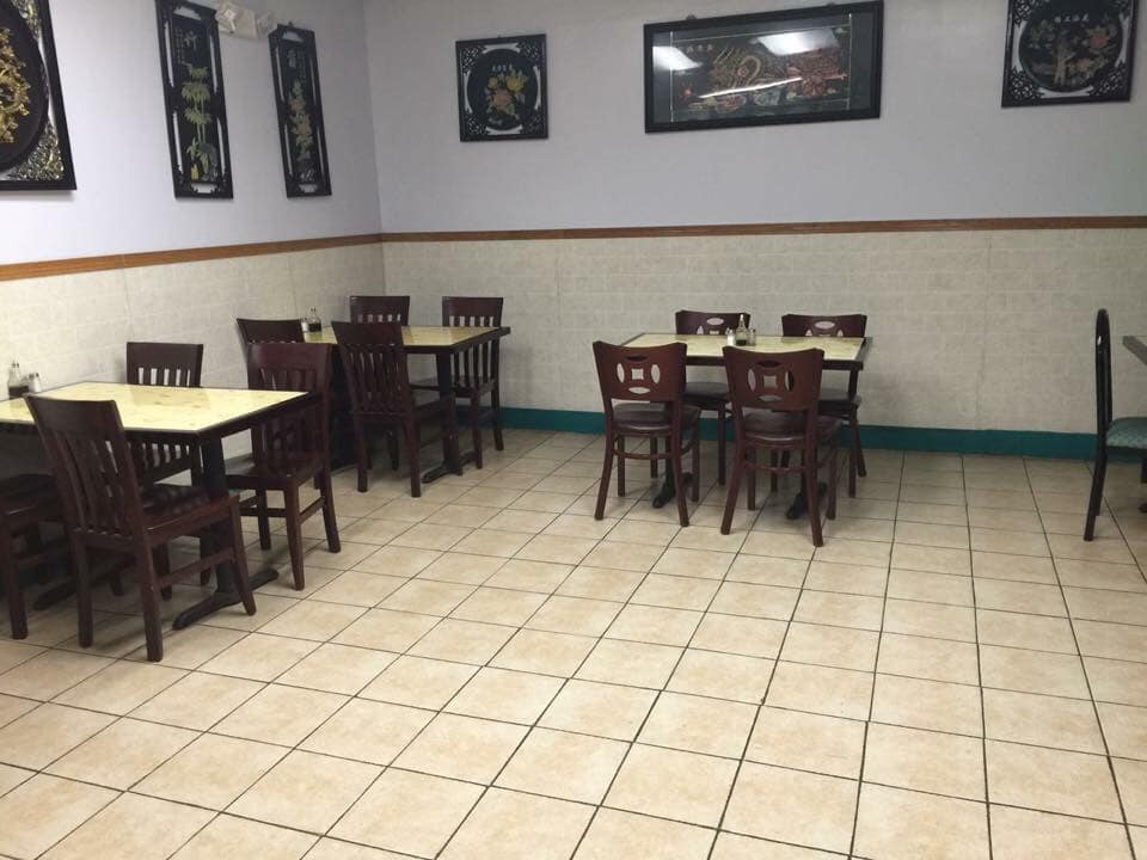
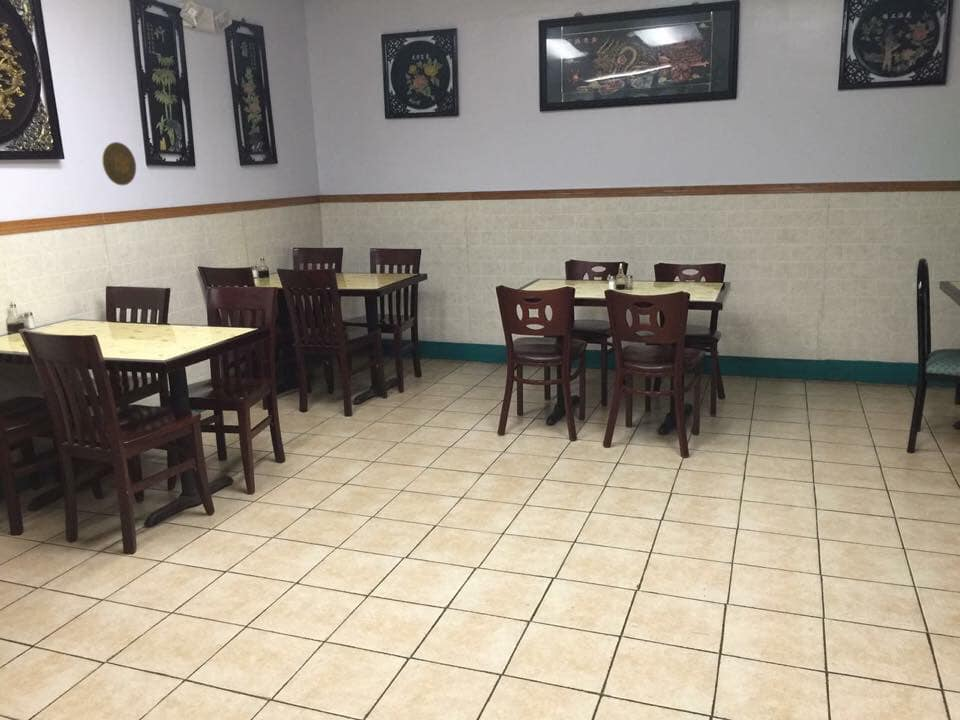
+ decorative plate (121, 163)
